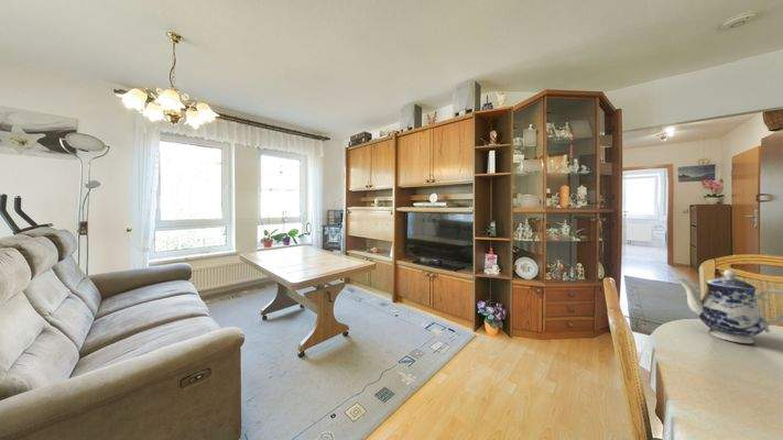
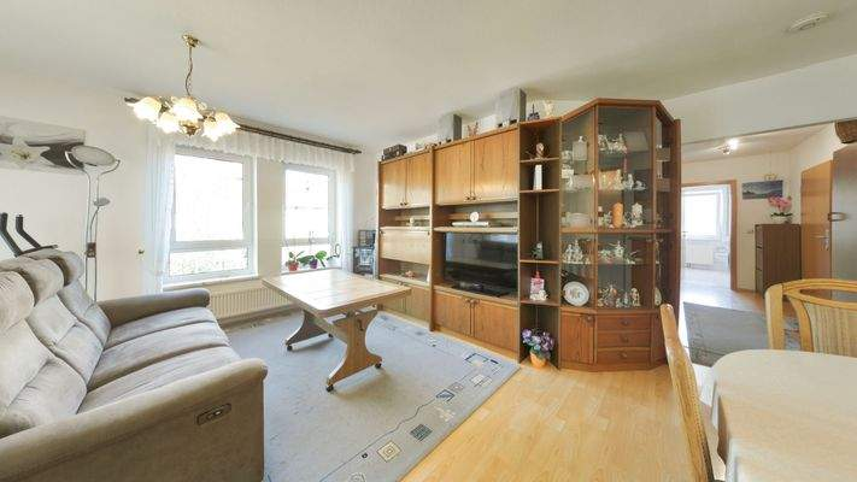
- teapot (729, 302)
